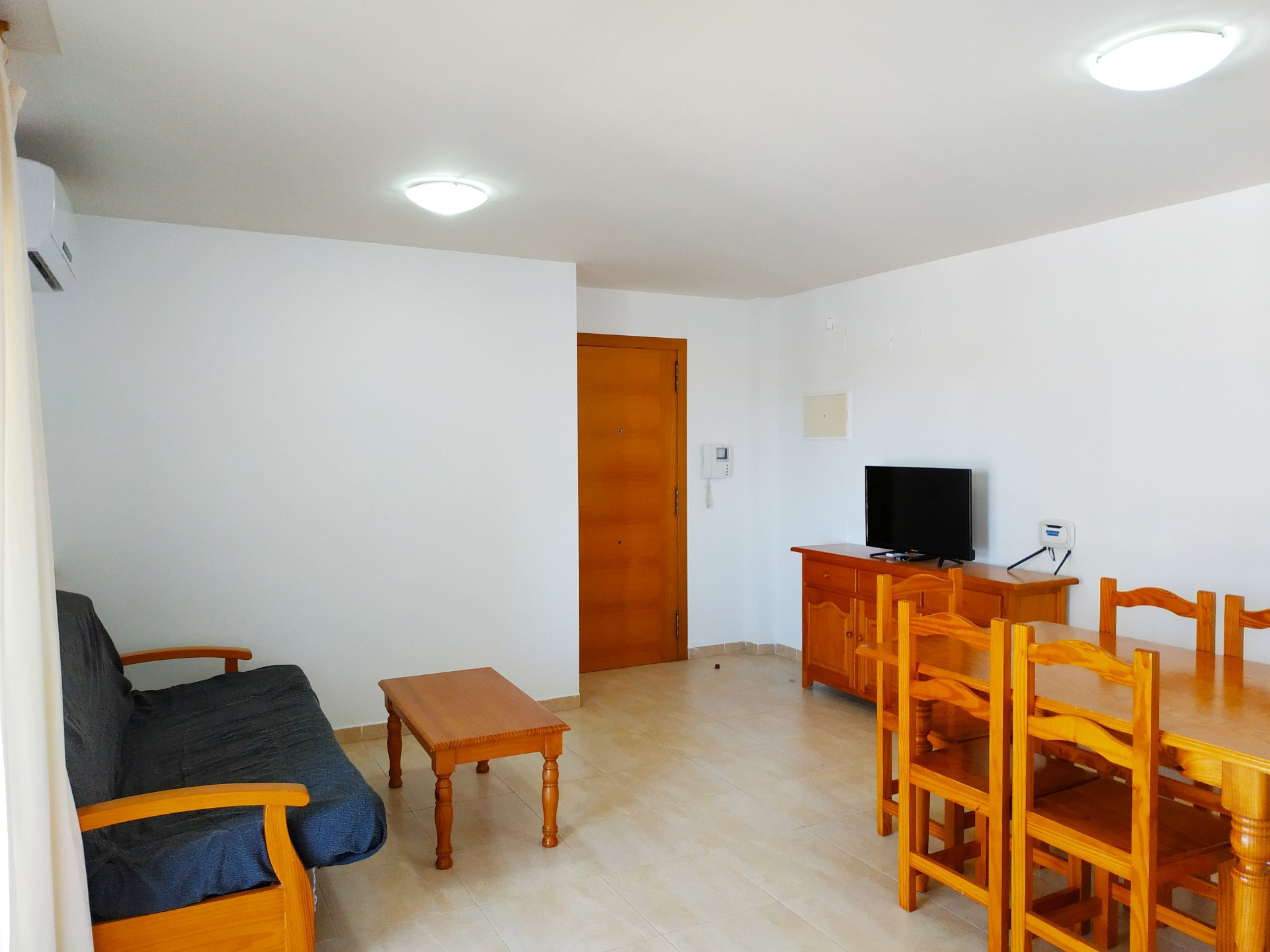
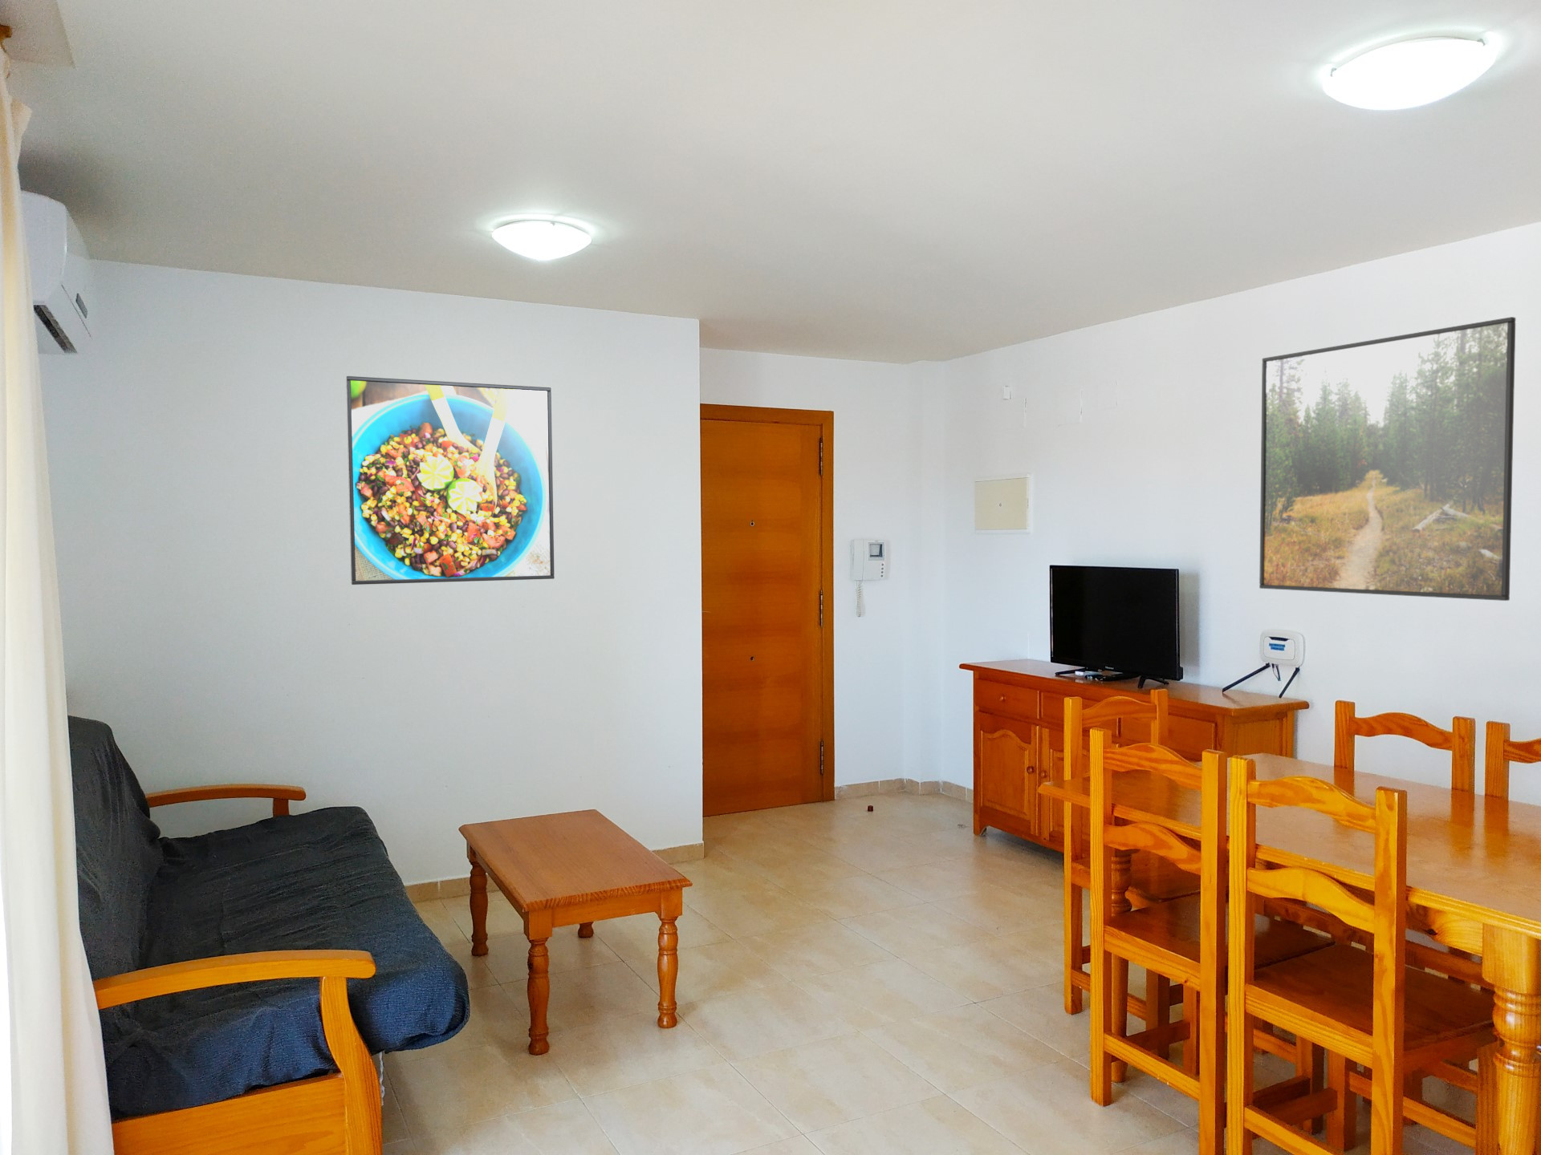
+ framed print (454, 482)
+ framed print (1374, 467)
